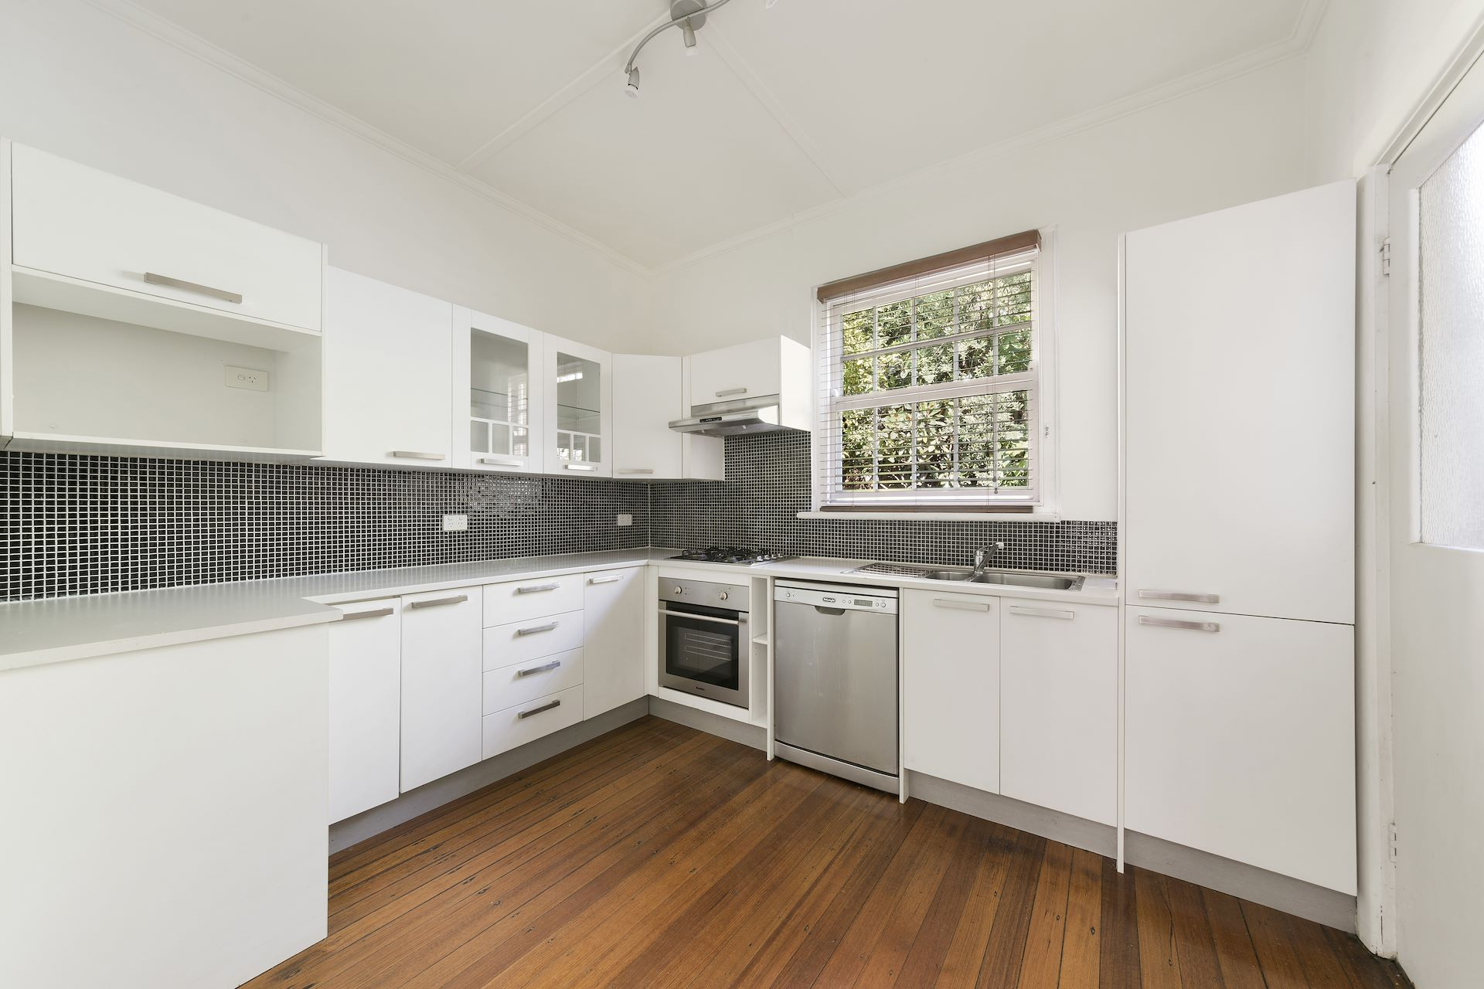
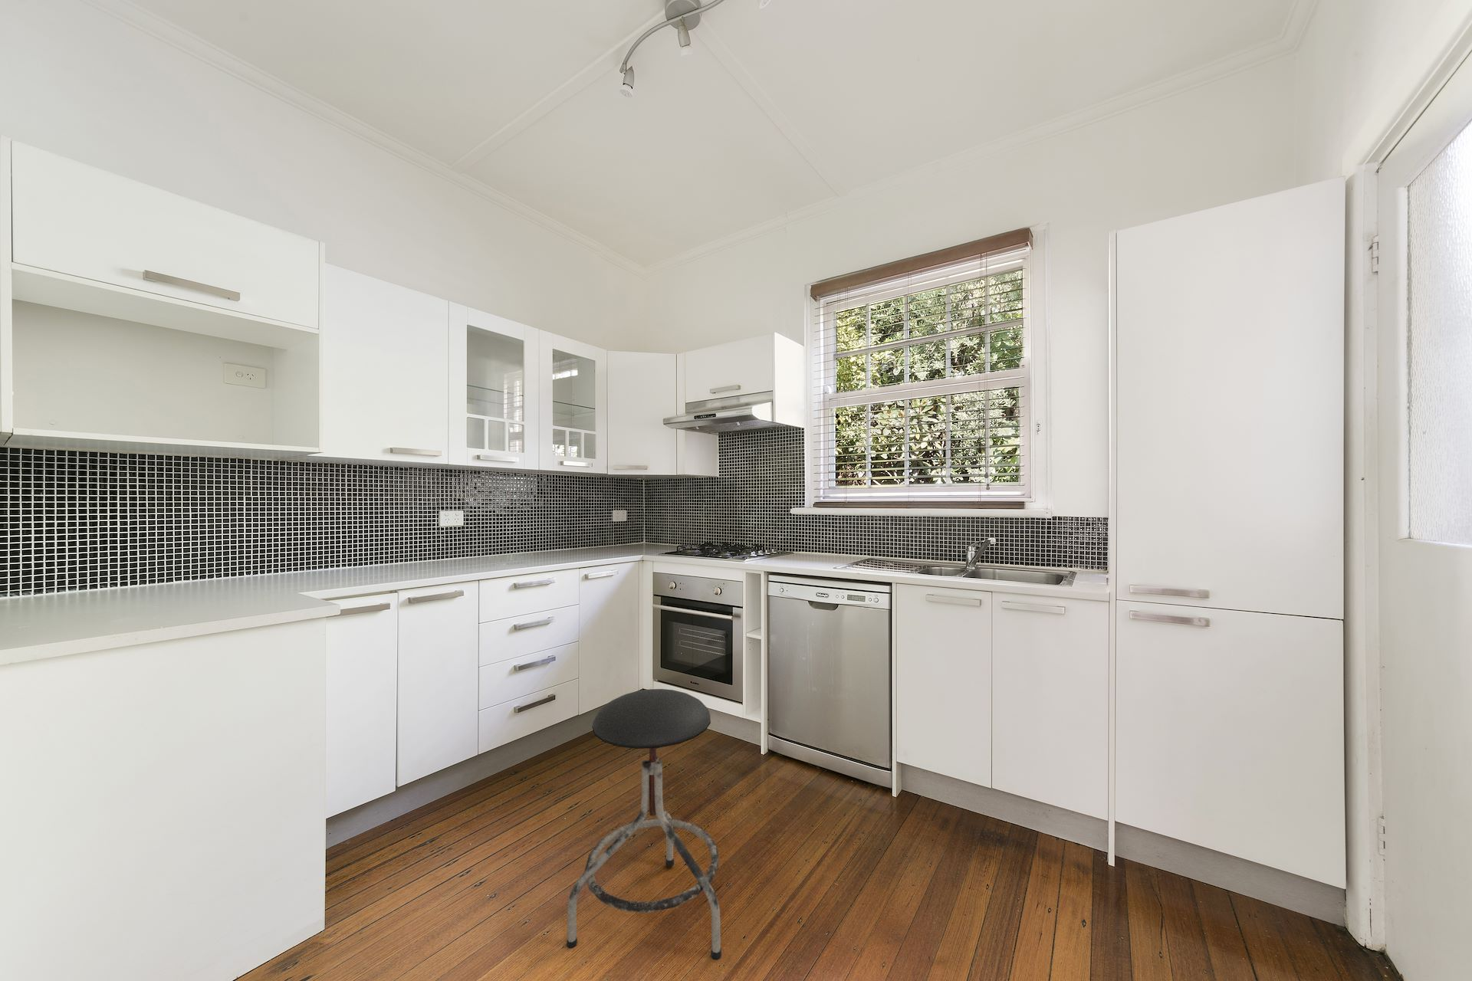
+ stool (654, 801)
